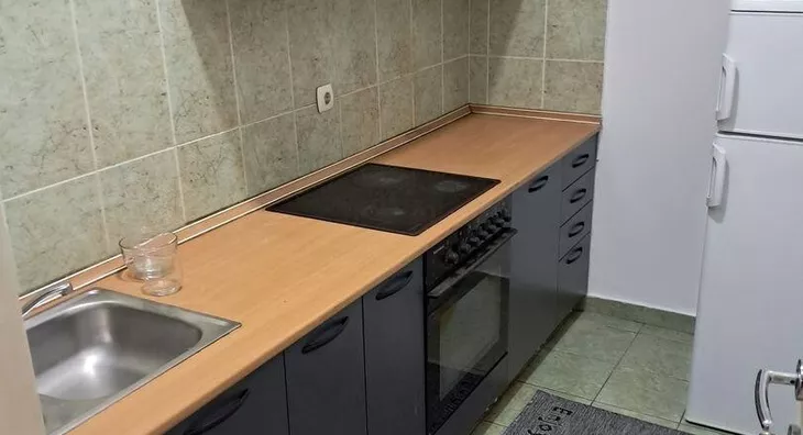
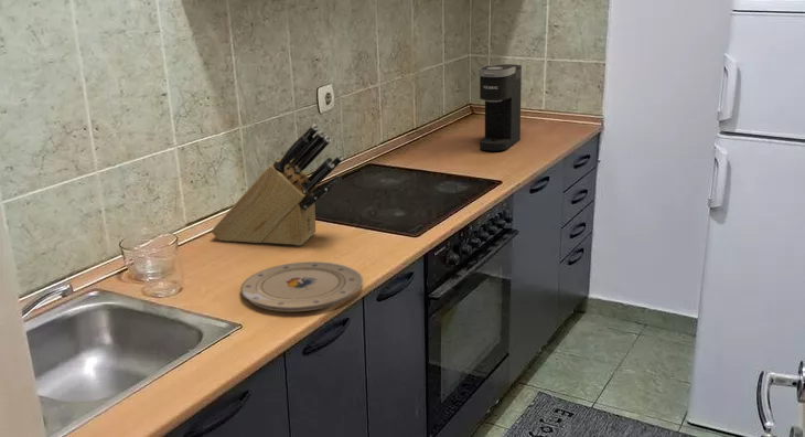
+ knife block (276, 182)
+ plate (302, 286)
+ coffee maker (500, 105)
